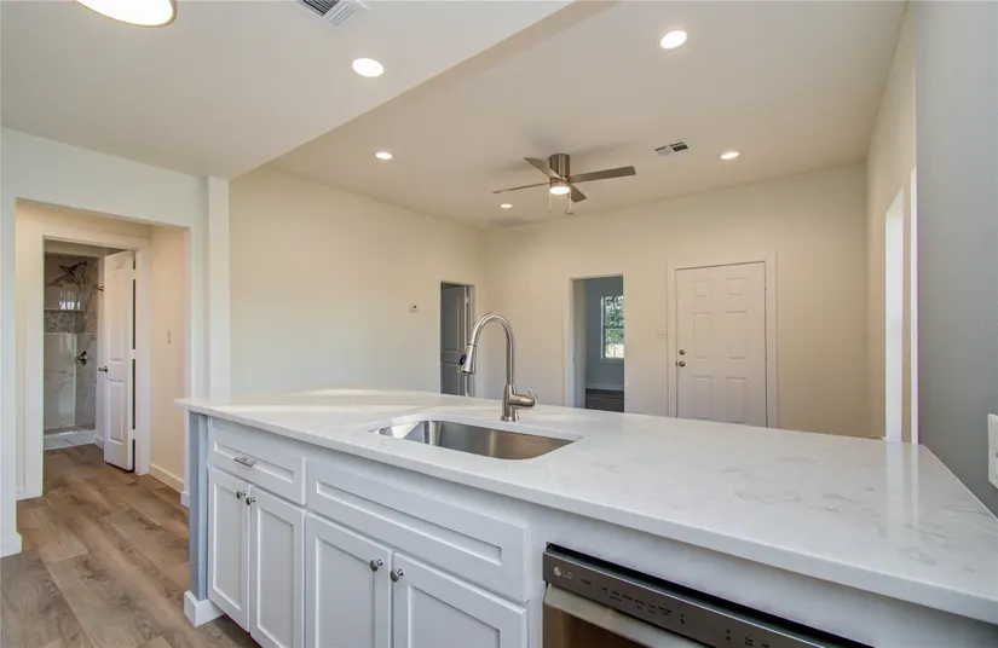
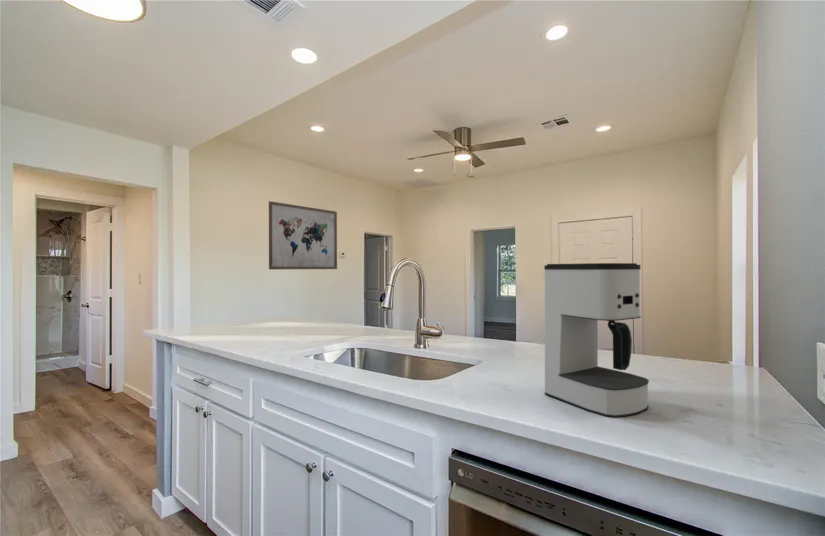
+ coffee maker (597, 331)
+ wall art (305, 238)
